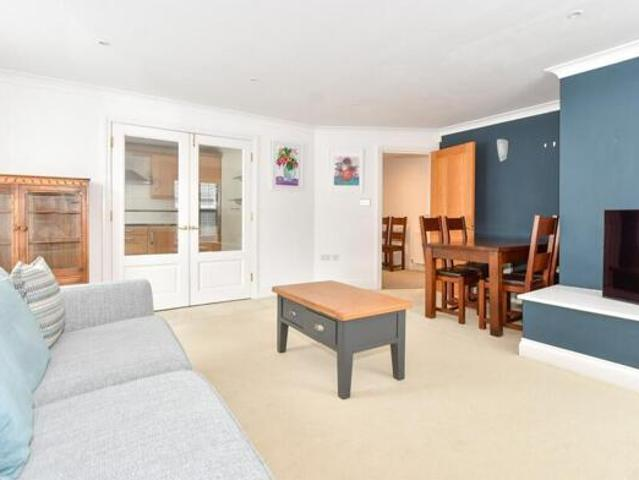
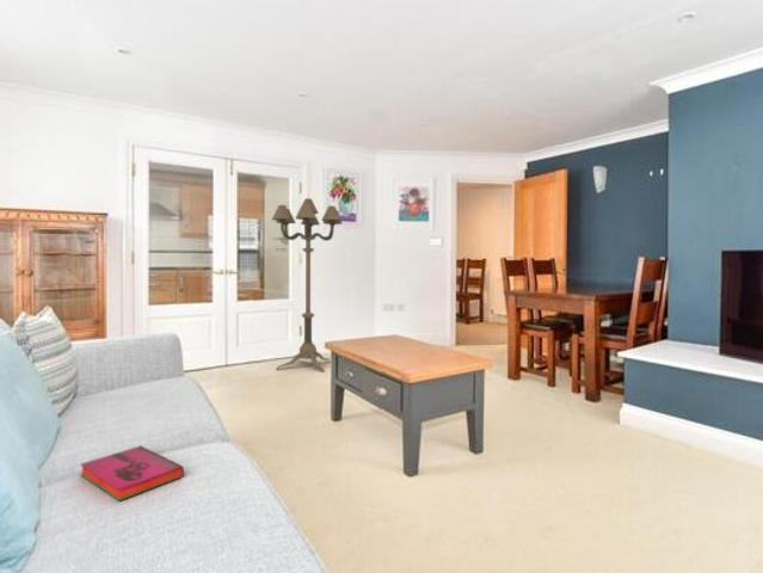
+ floor lamp (308, 282)
+ hardback book (131, 469)
